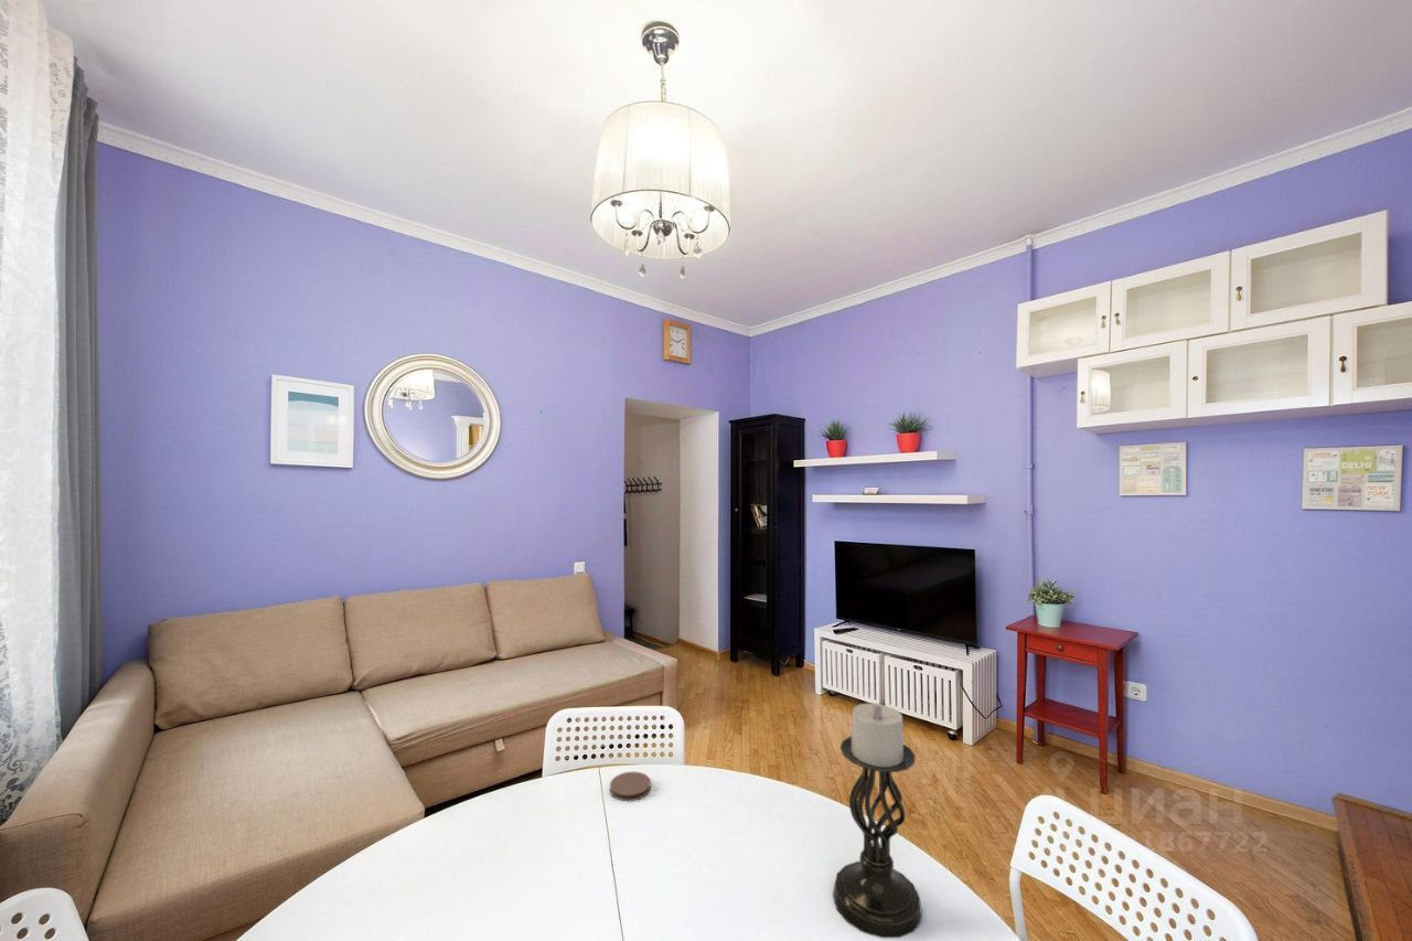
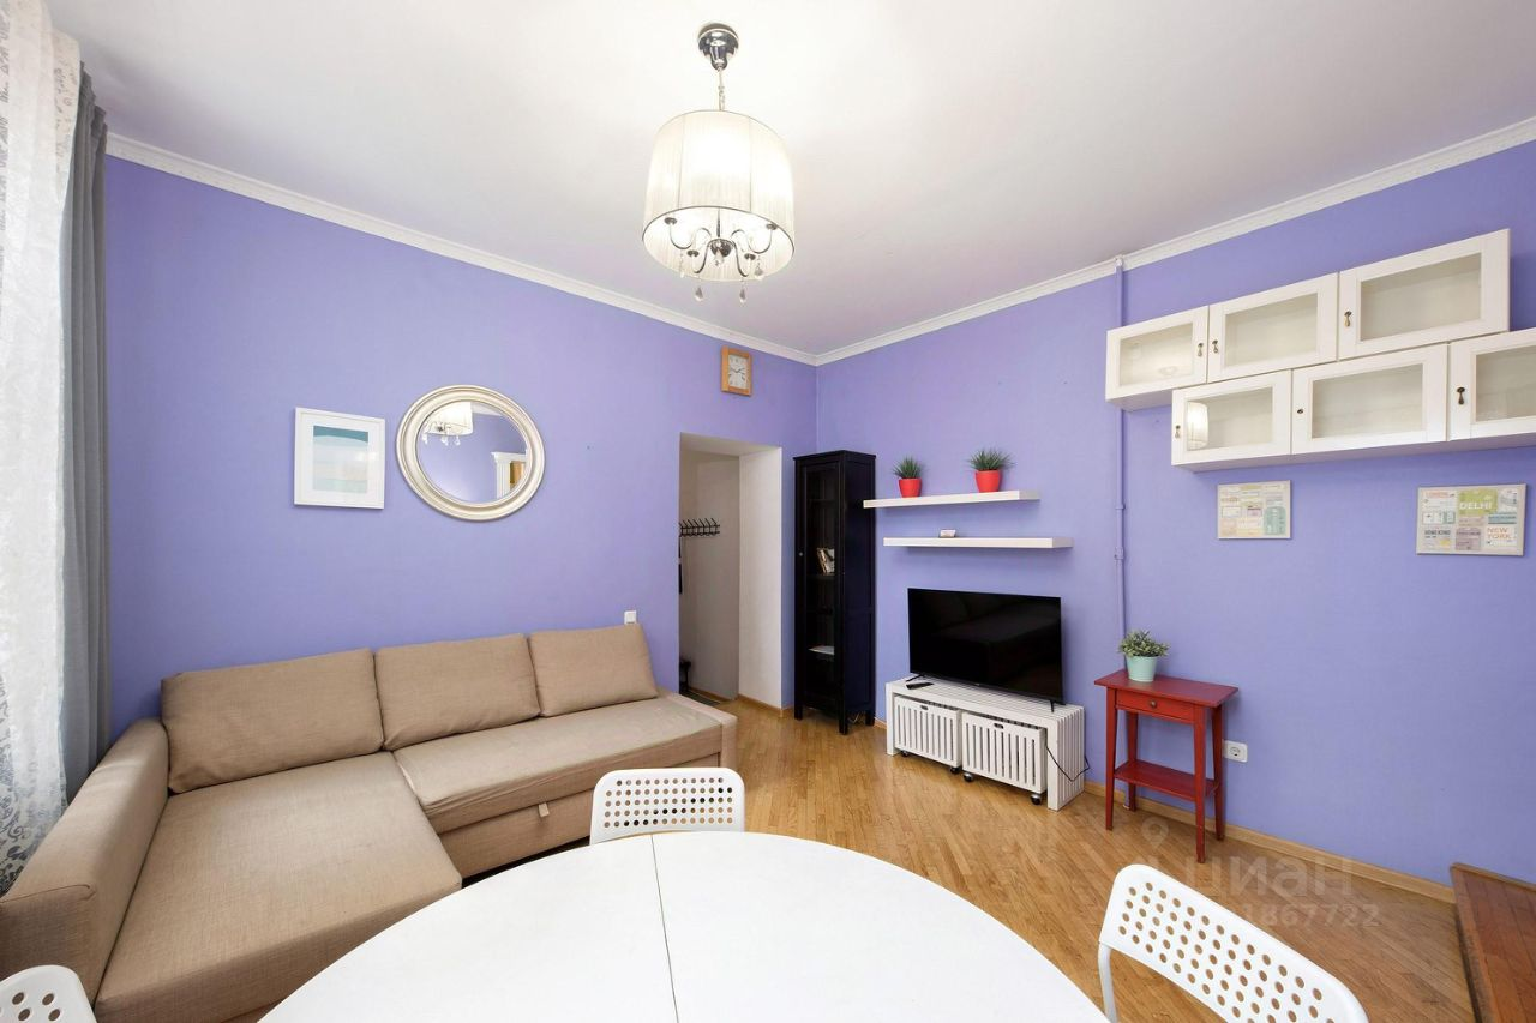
- coaster (630, 785)
- candle holder (876, 803)
